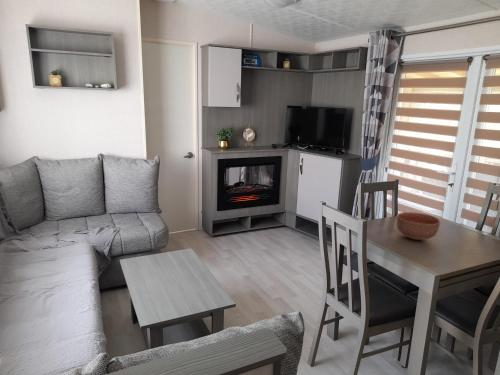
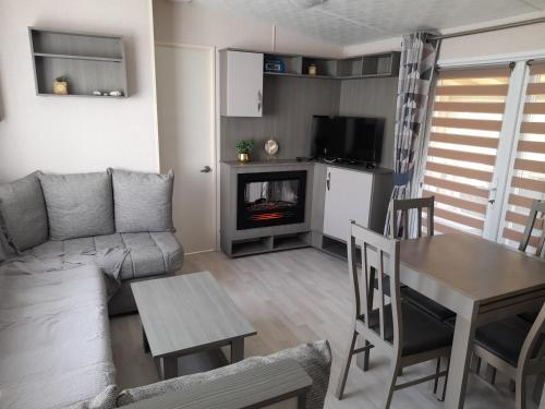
- bowl (416, 228)
